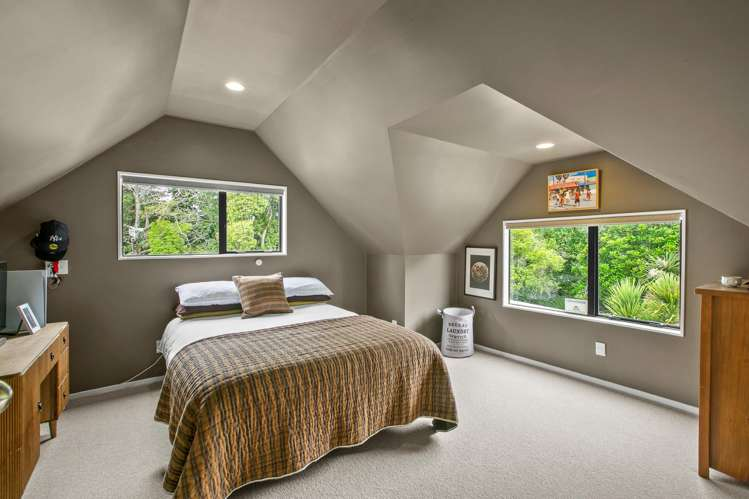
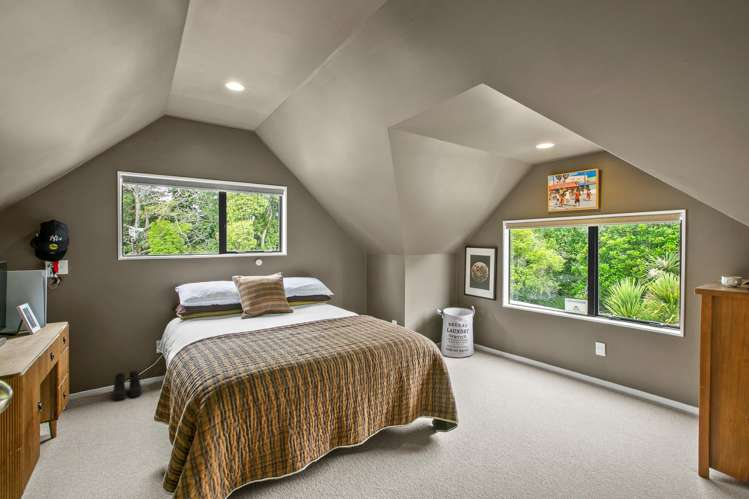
+ boots (129, 384)
